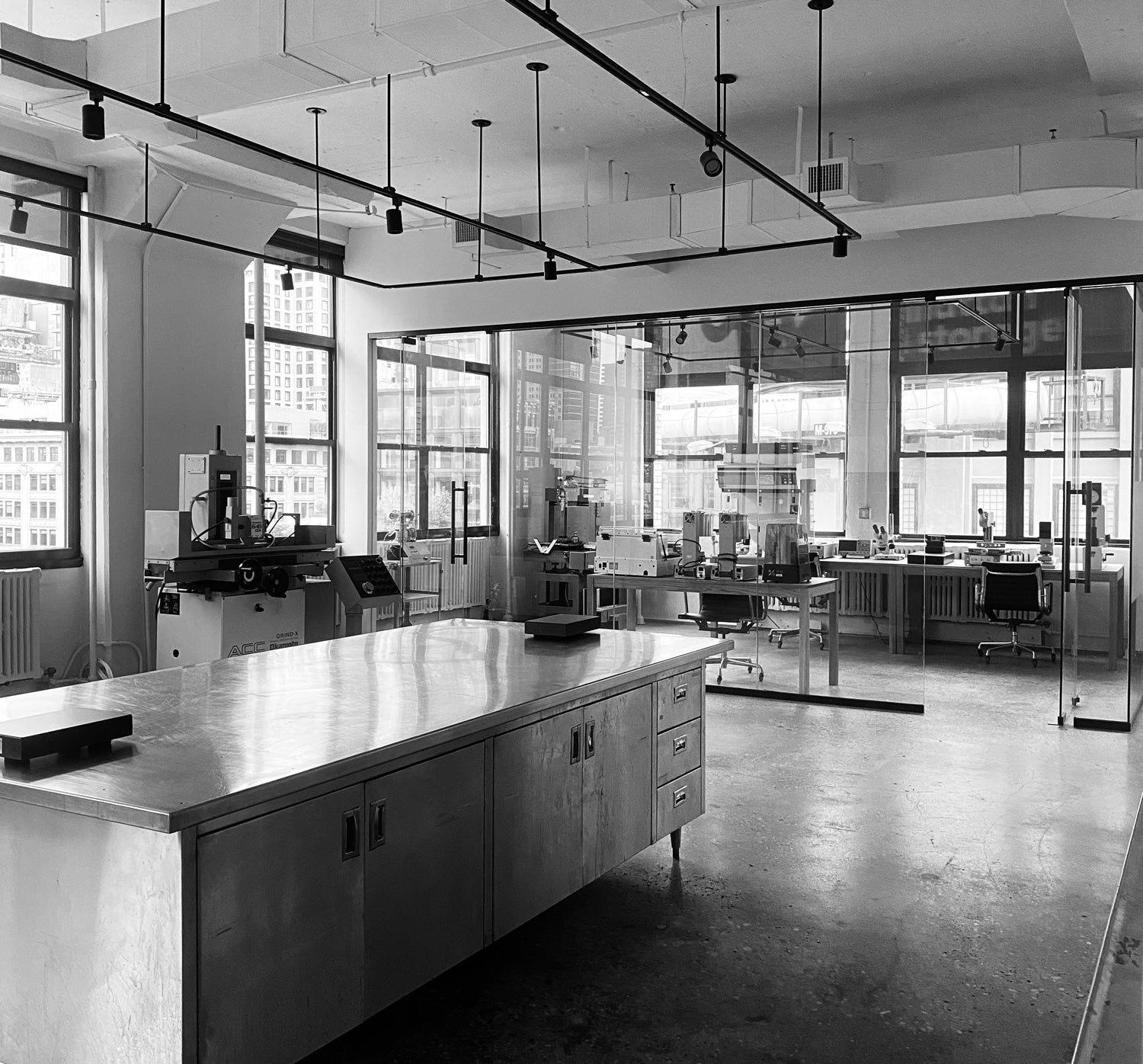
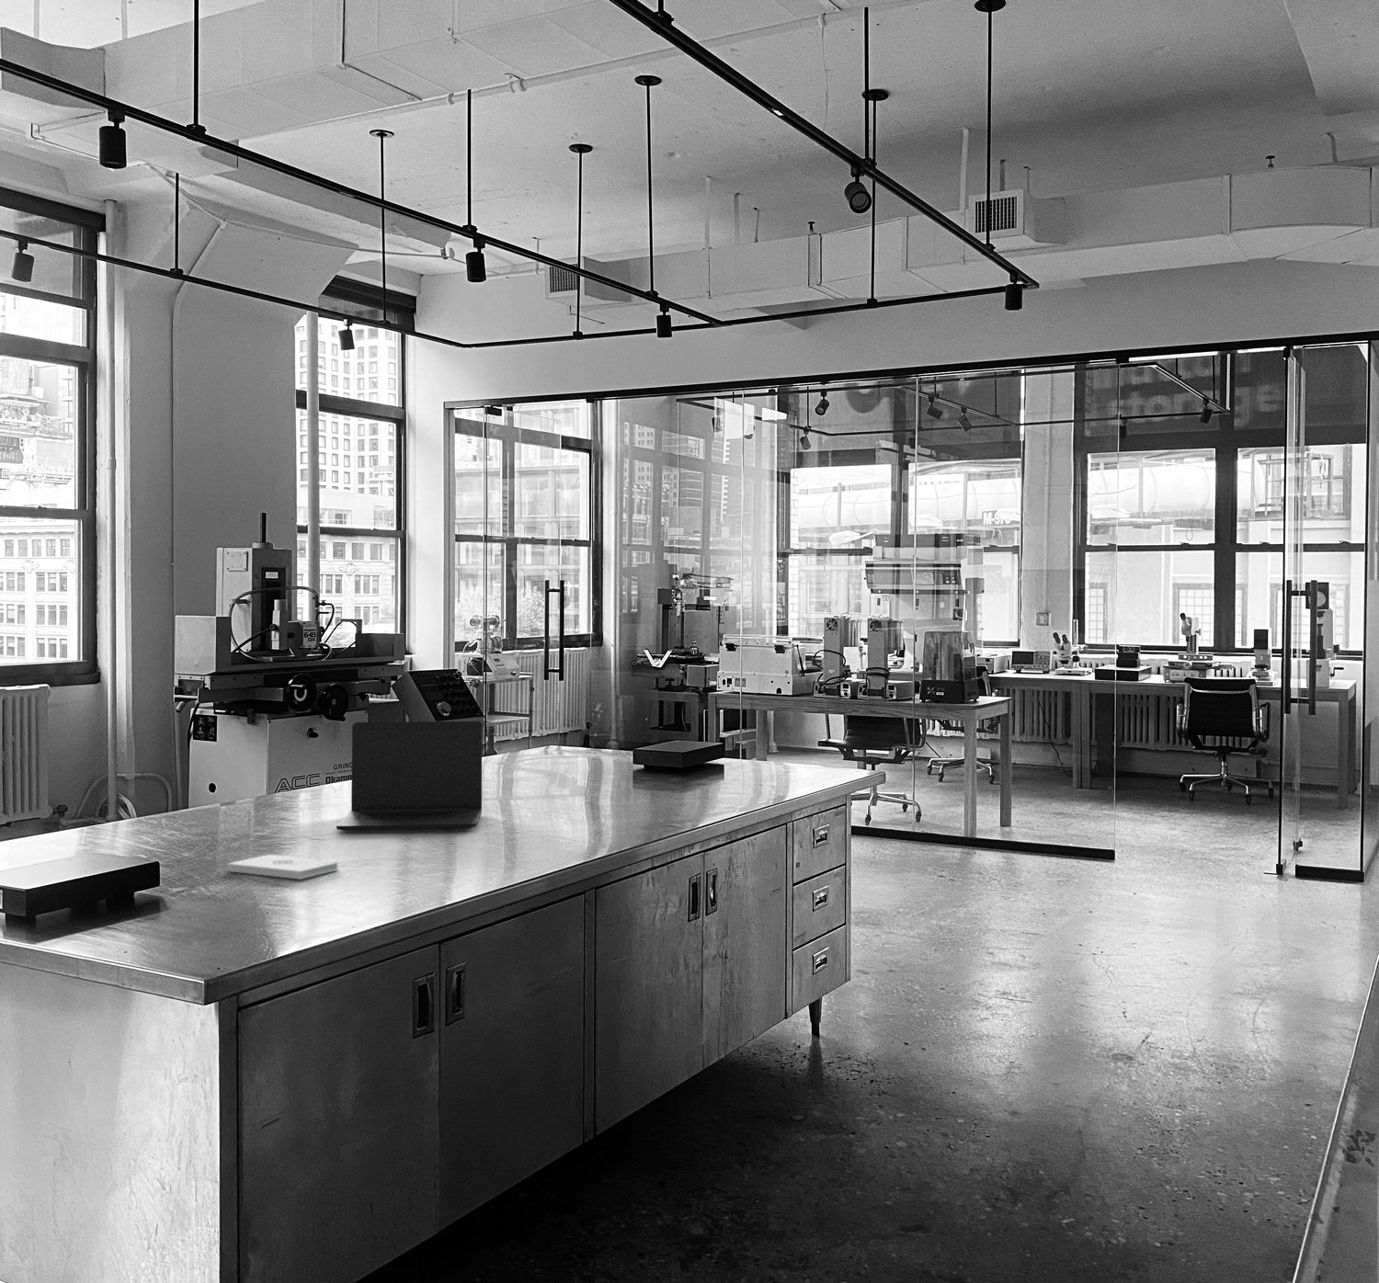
+ notepad (284, 866)
+ laptop (411, 774)
